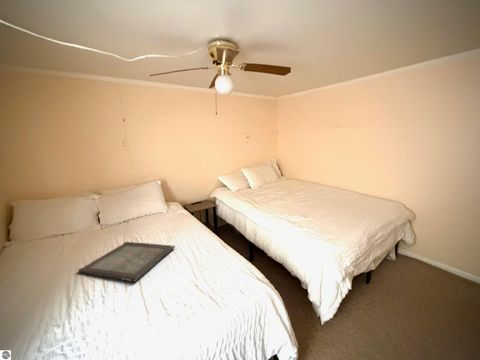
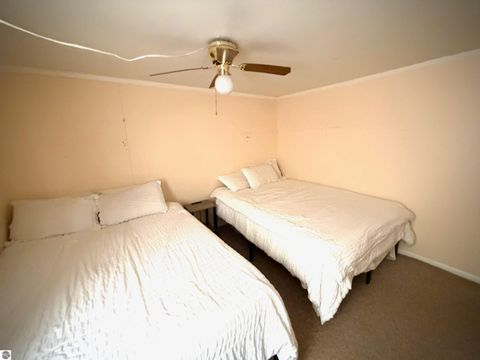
- serving tray (131, 257)
